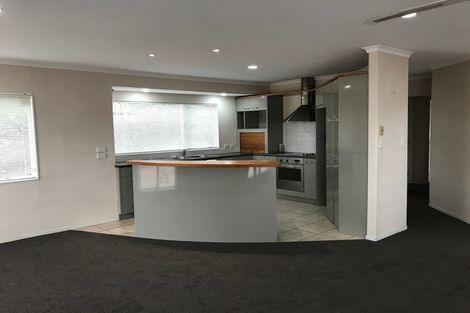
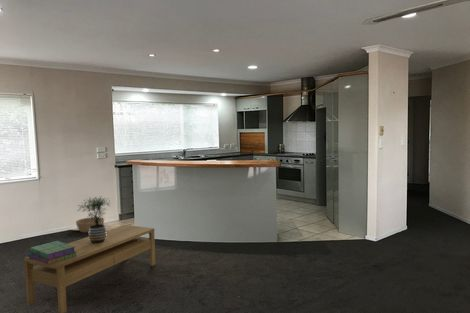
+ basket (90, 224)
+ stack of books (52, 251)
+ potted plant (95, 218)
+ coffee table (98, 261)
